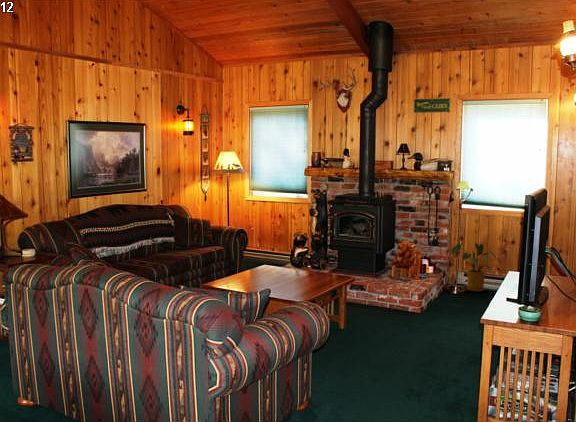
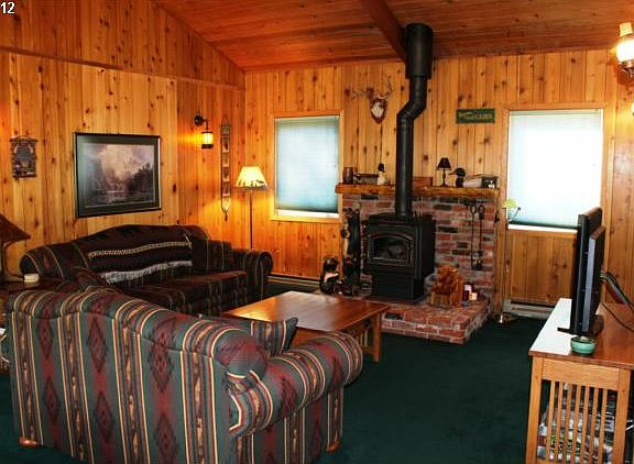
- house plant (474, 266)
